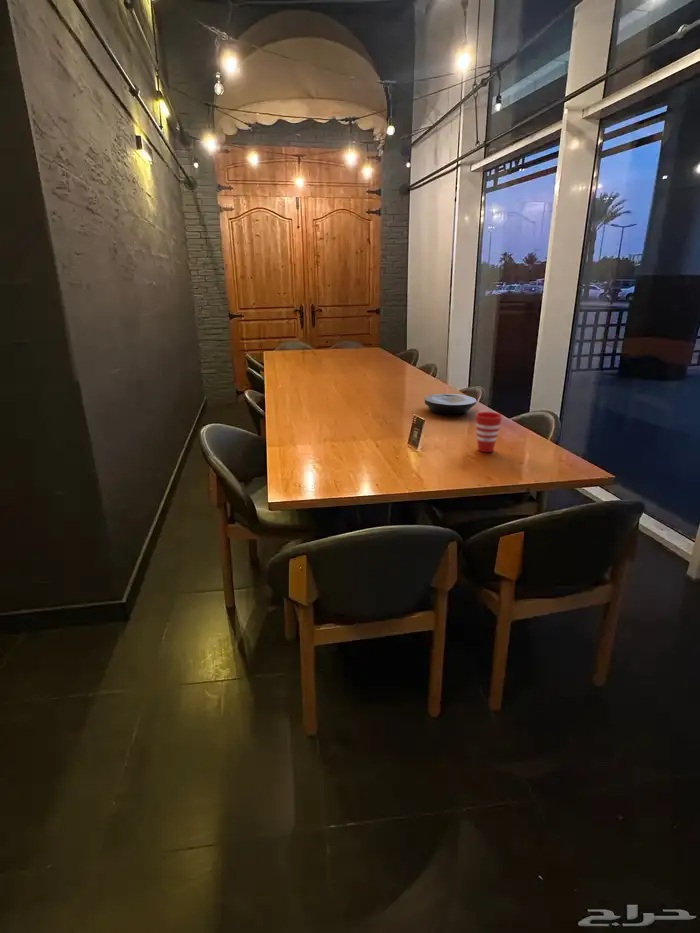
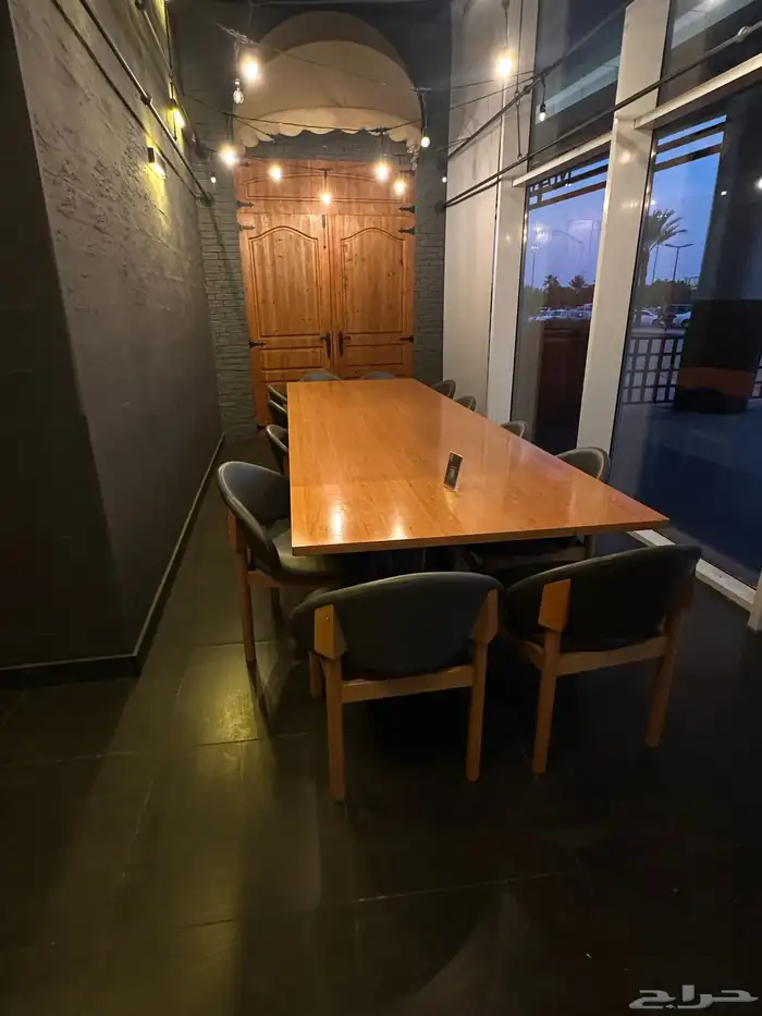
- cup (487, 432)
- plate (449, 404)
